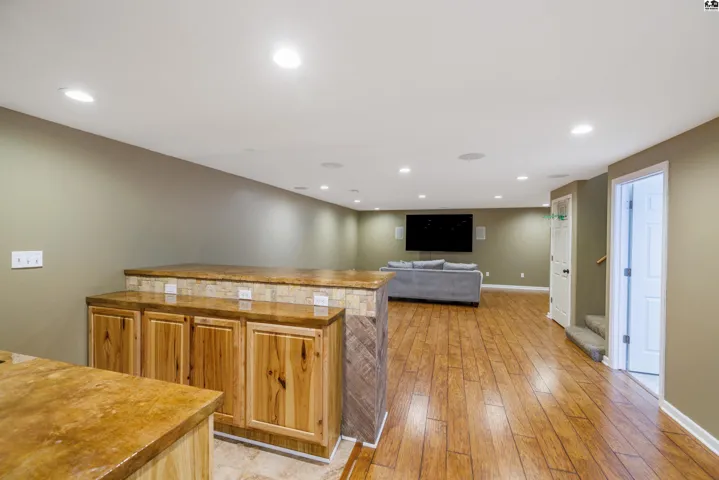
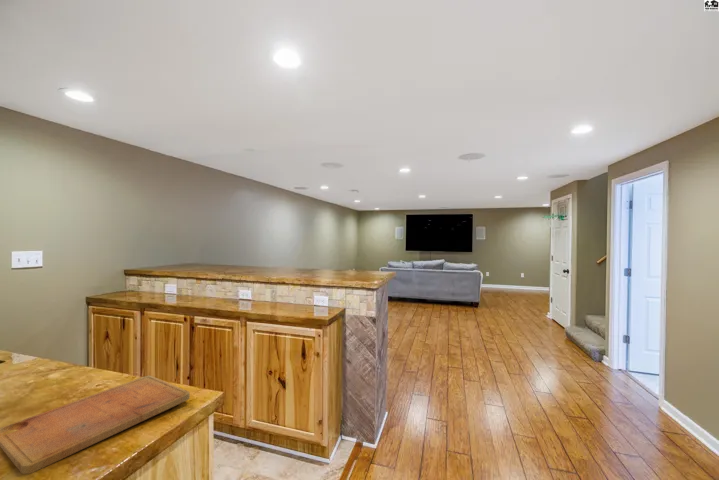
+ cutting board (102, 412)
